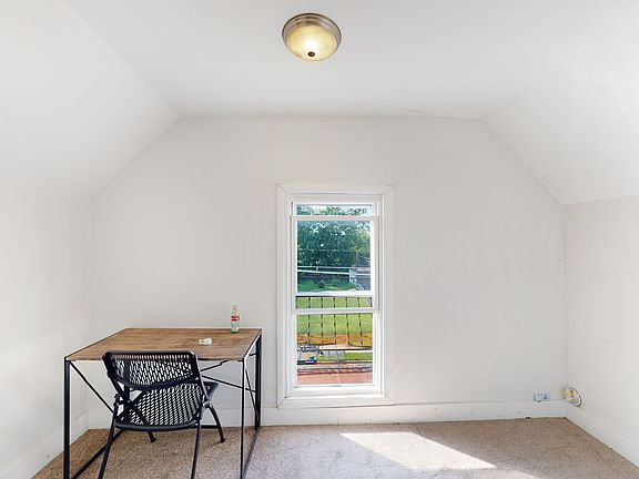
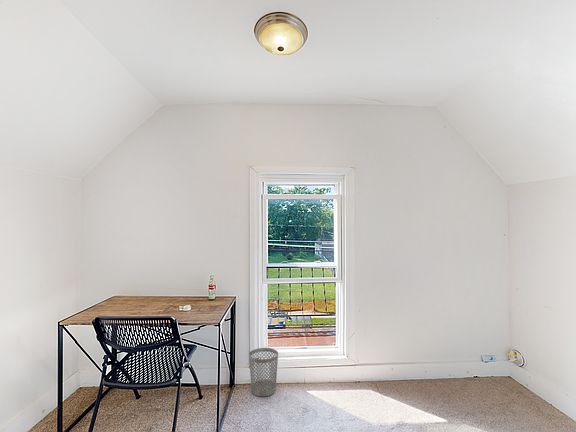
+ wastebasket (263, 372)
